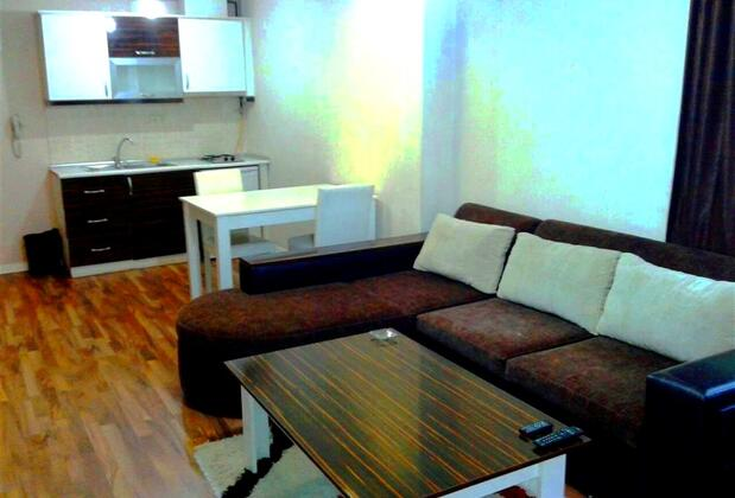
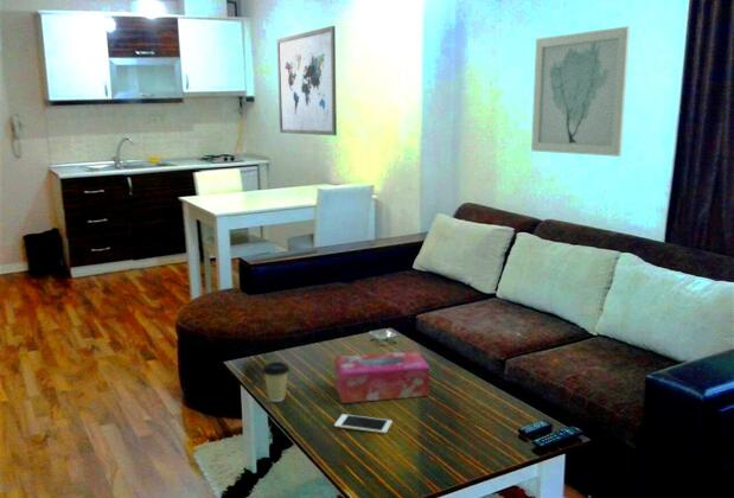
+ wall art (575, 94)
+ tissue box (381, 376)
+ coffee cup (276, 381)
+ wall art (305, 84)
+ cell phone (363, 423)
